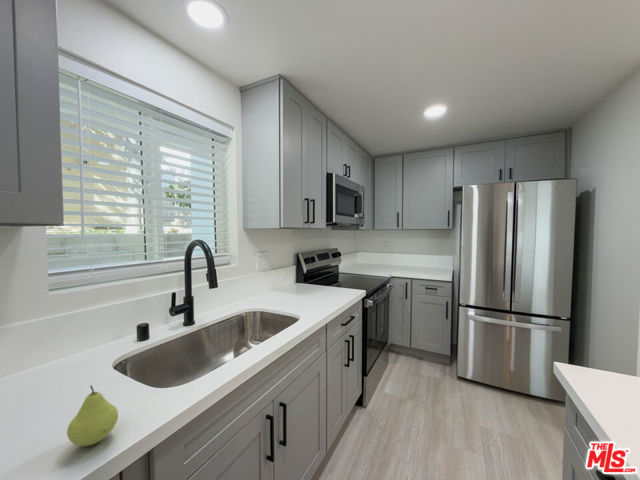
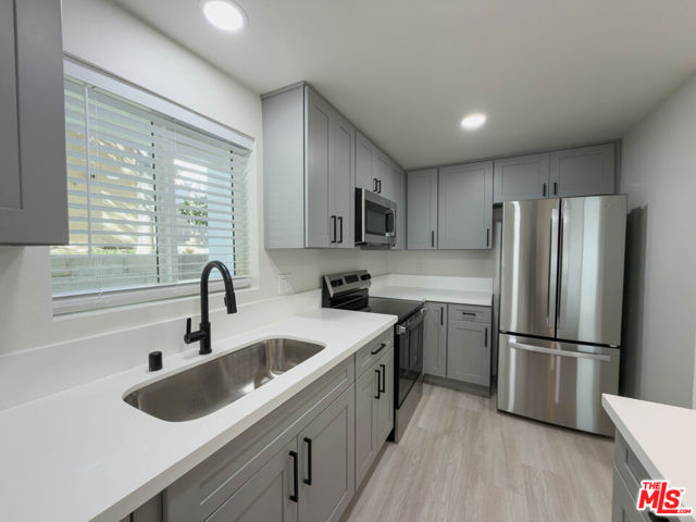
- fruit (93, 412)
